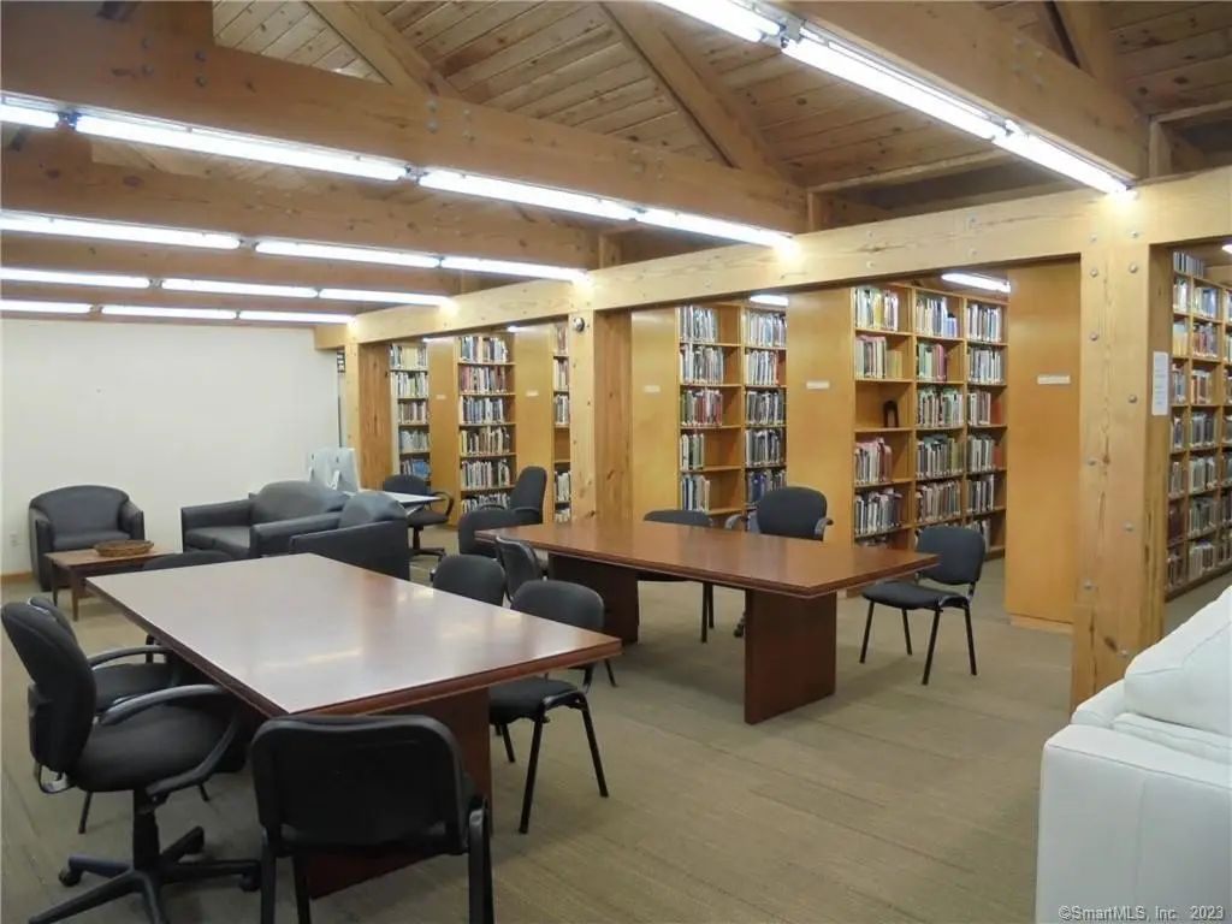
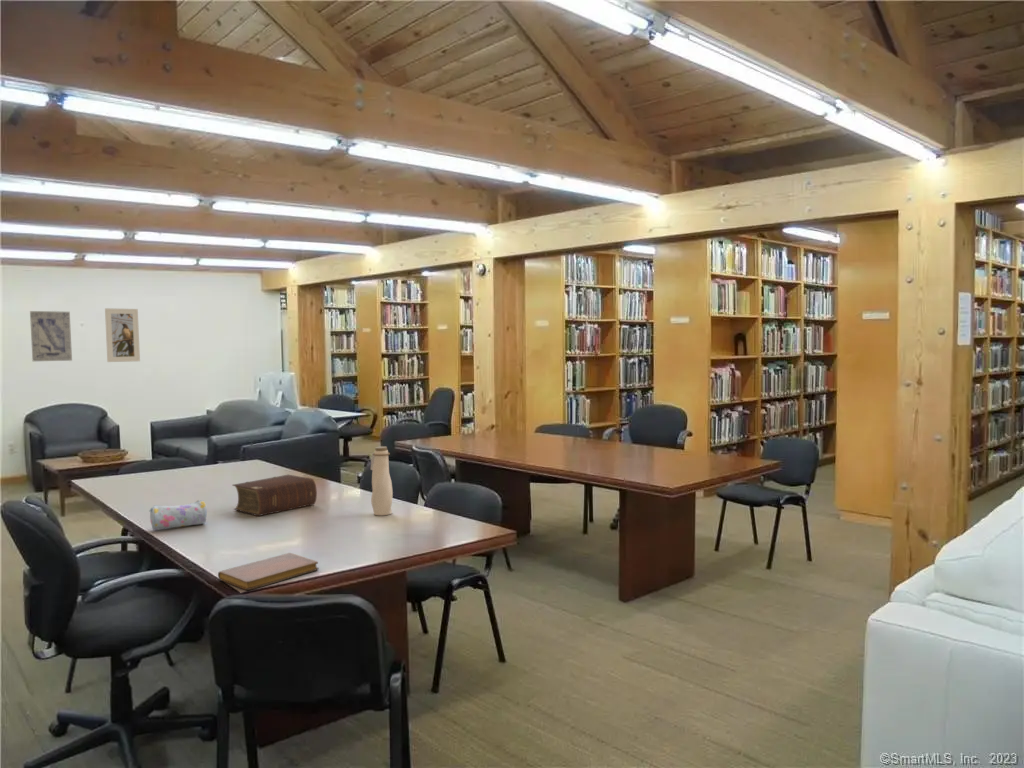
+ bible (275, 494)
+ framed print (122, 335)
+ wall art (51, 336)
+ notebook (269, 570)
+ pencil case (178, 514)
+ water bottle (380, 480)
